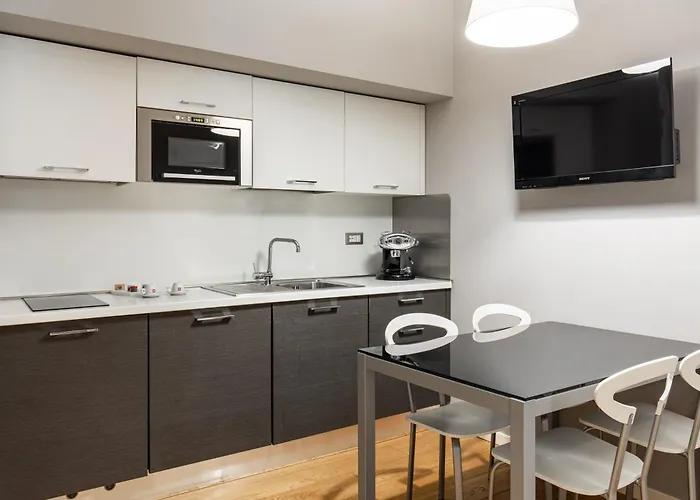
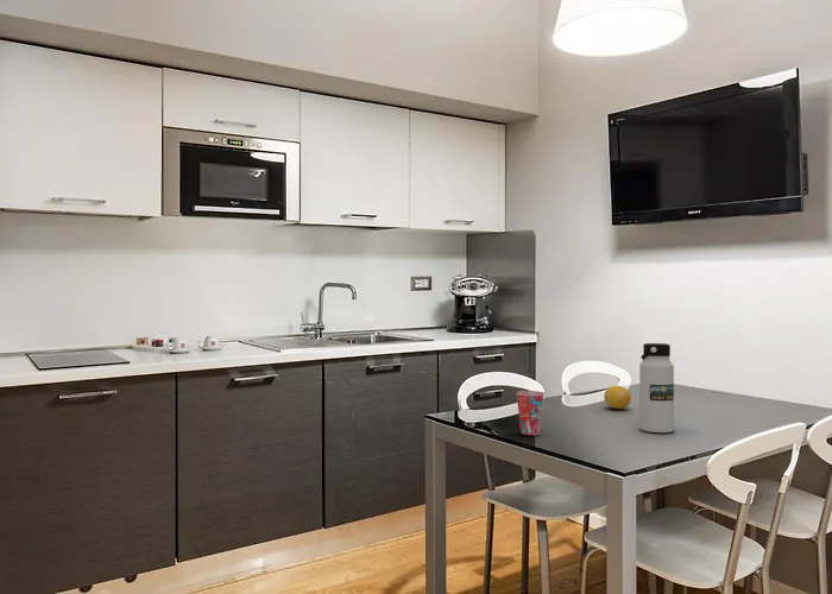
+ fruit (617, 397)
+ cup (529, 412)
+ water bottle (656, 386)
